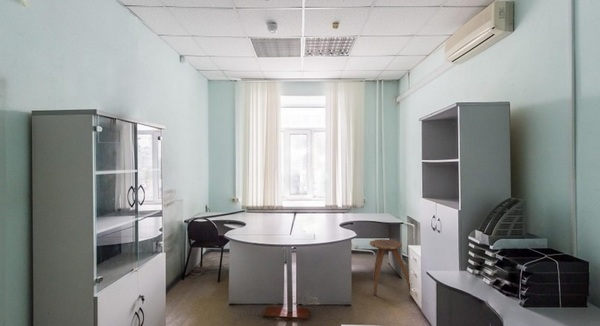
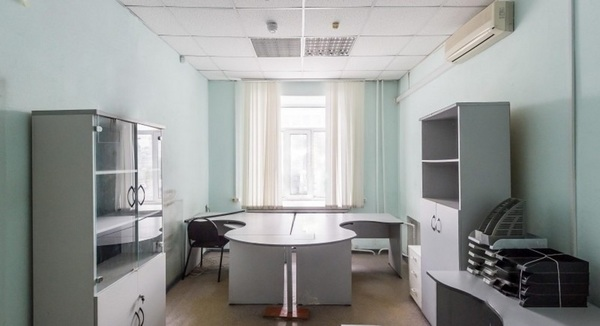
- stool (381, 263)
